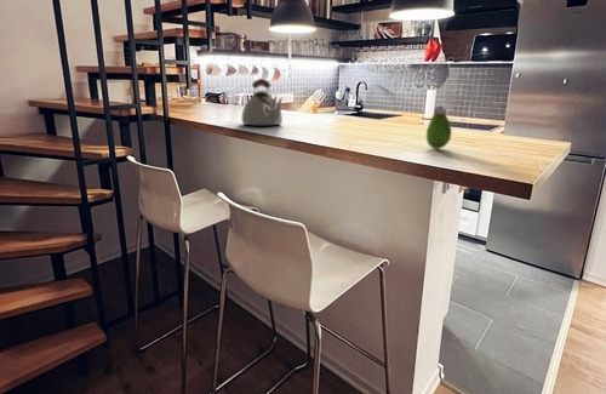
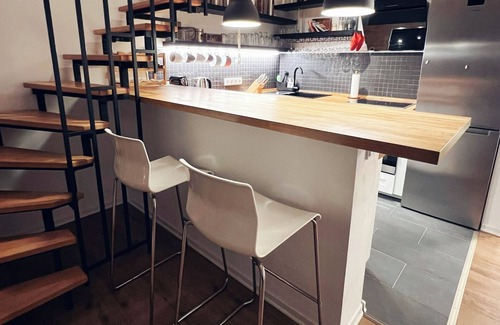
- kettle (265, 102)
- fruit (439, 130)
